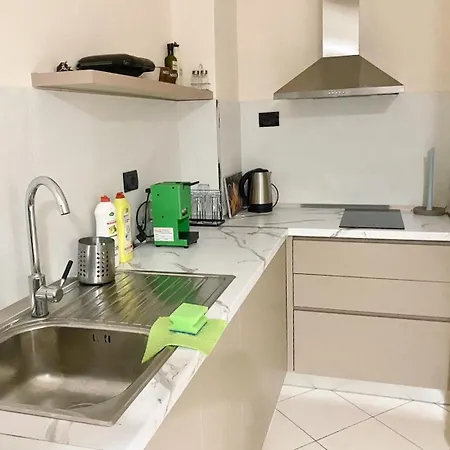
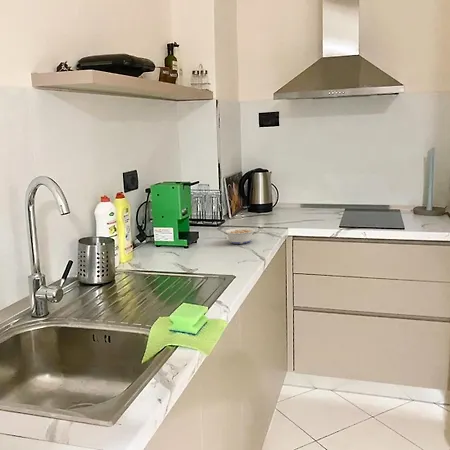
+ legume (239, 235)
